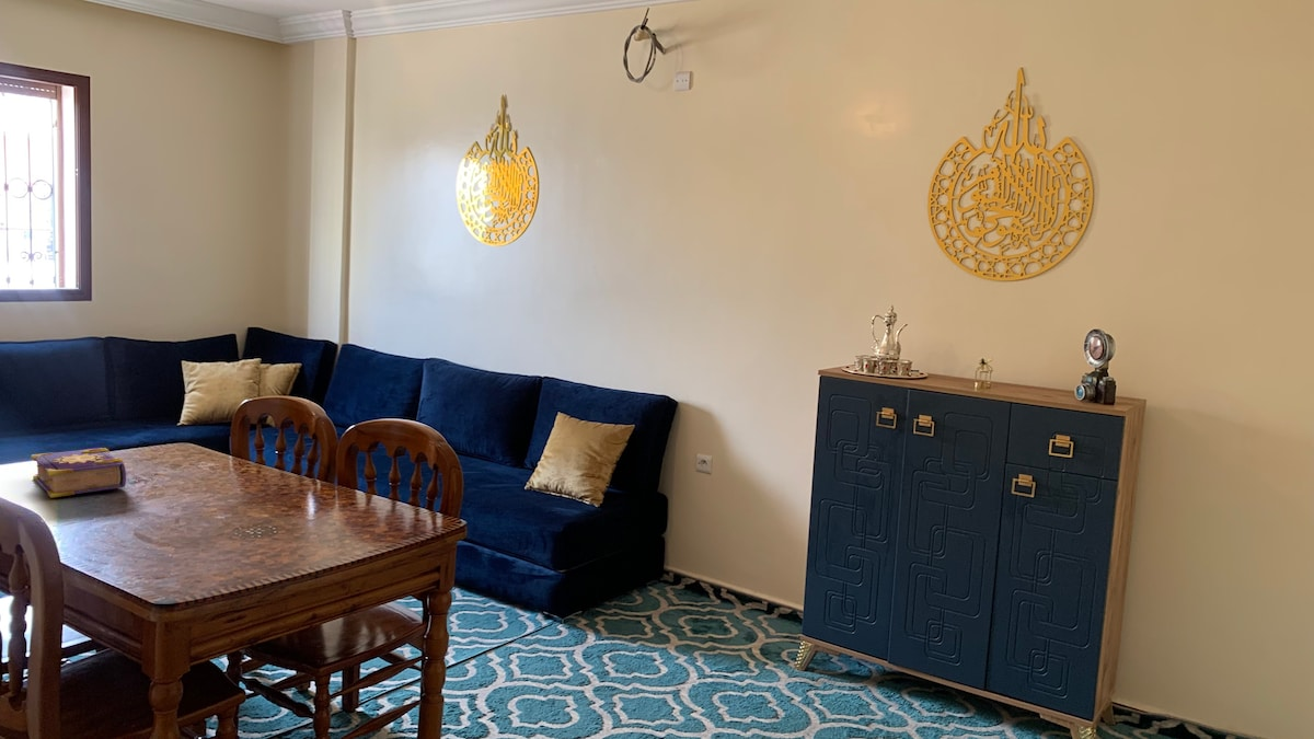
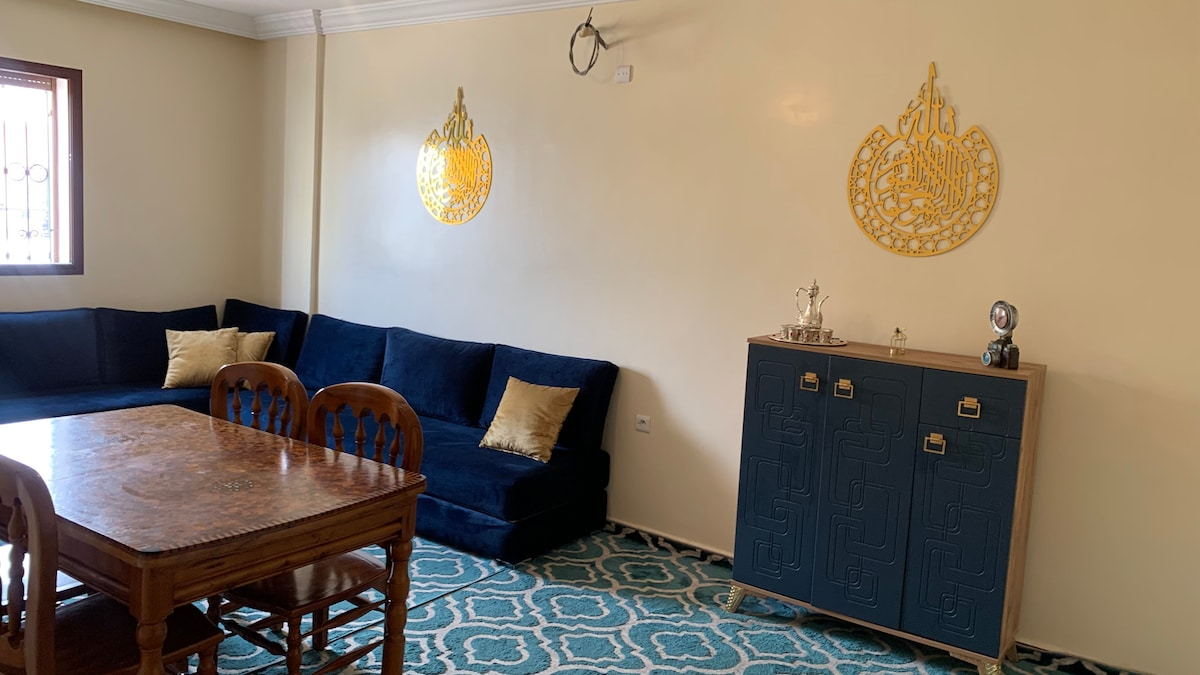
- book (79, 469)
